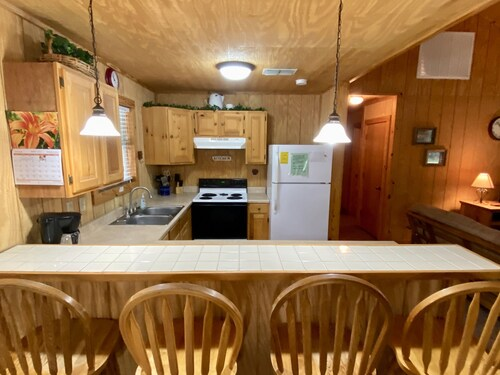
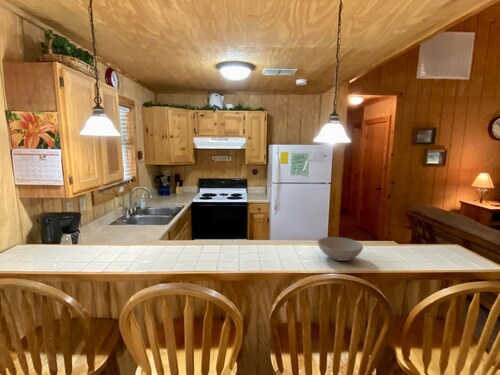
+ bowl (338, 250)
